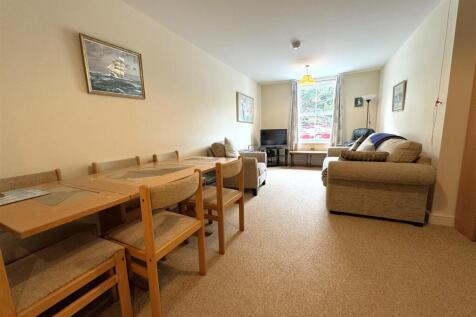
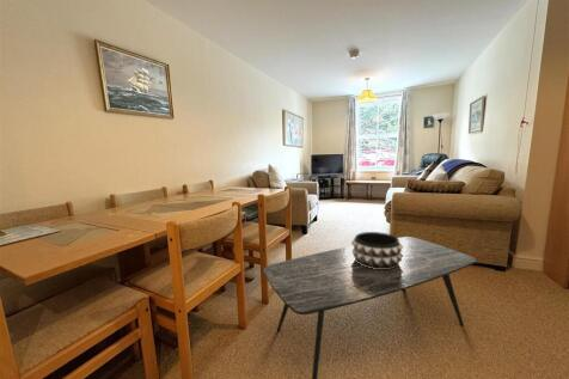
+ coffee table (371, 295)
+ decorative bowl (375, 249)
